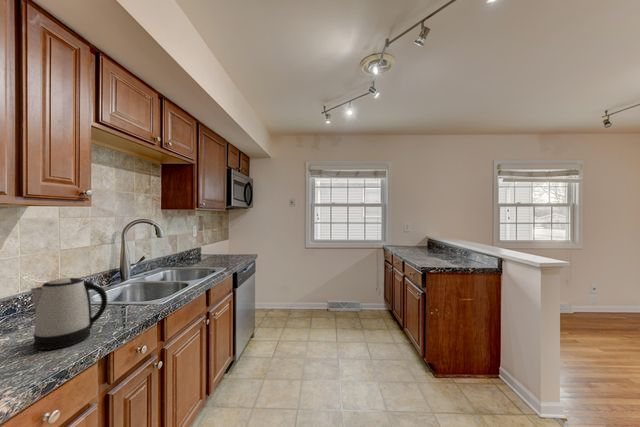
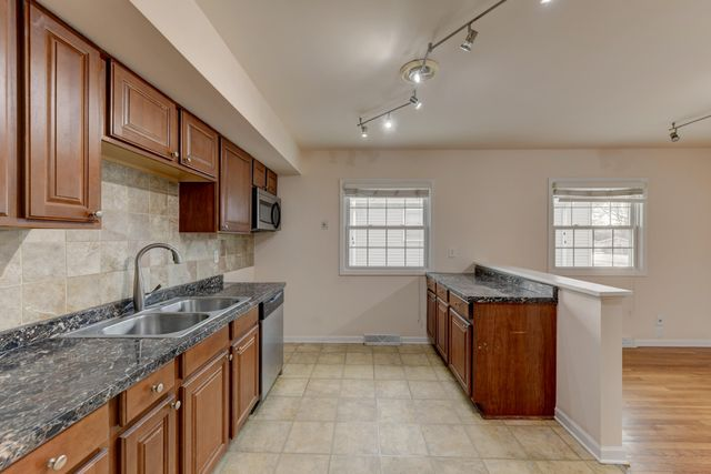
- kettle (71, 308)
